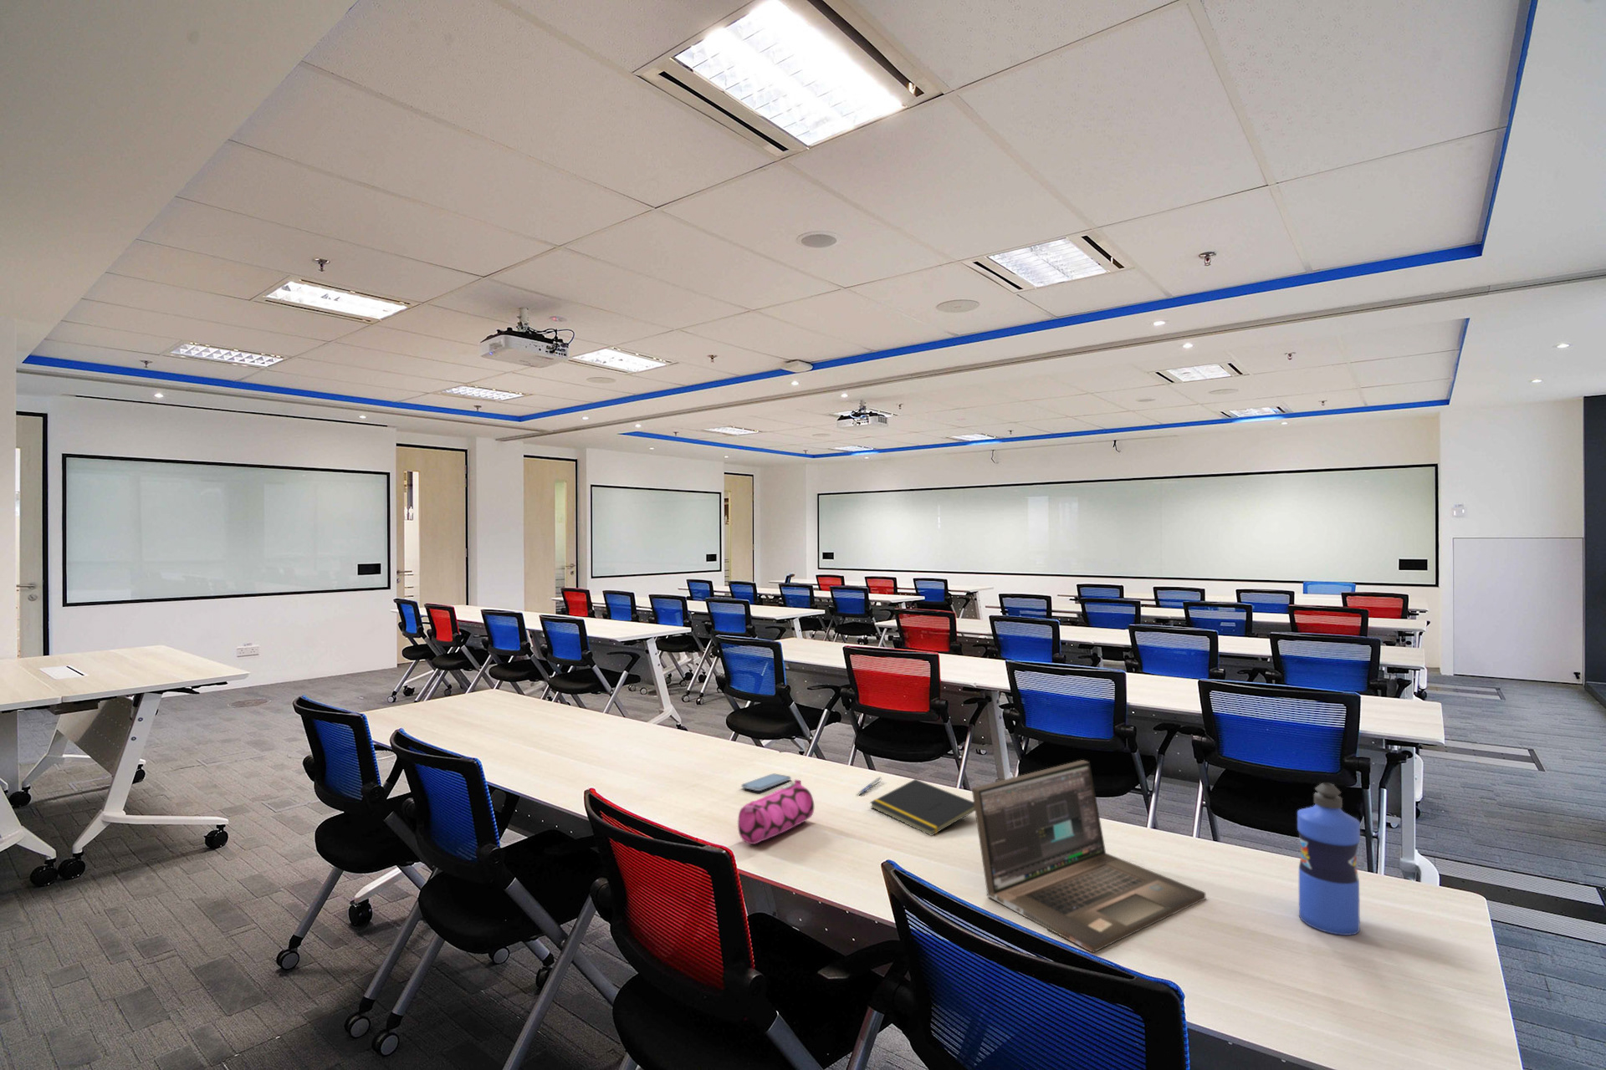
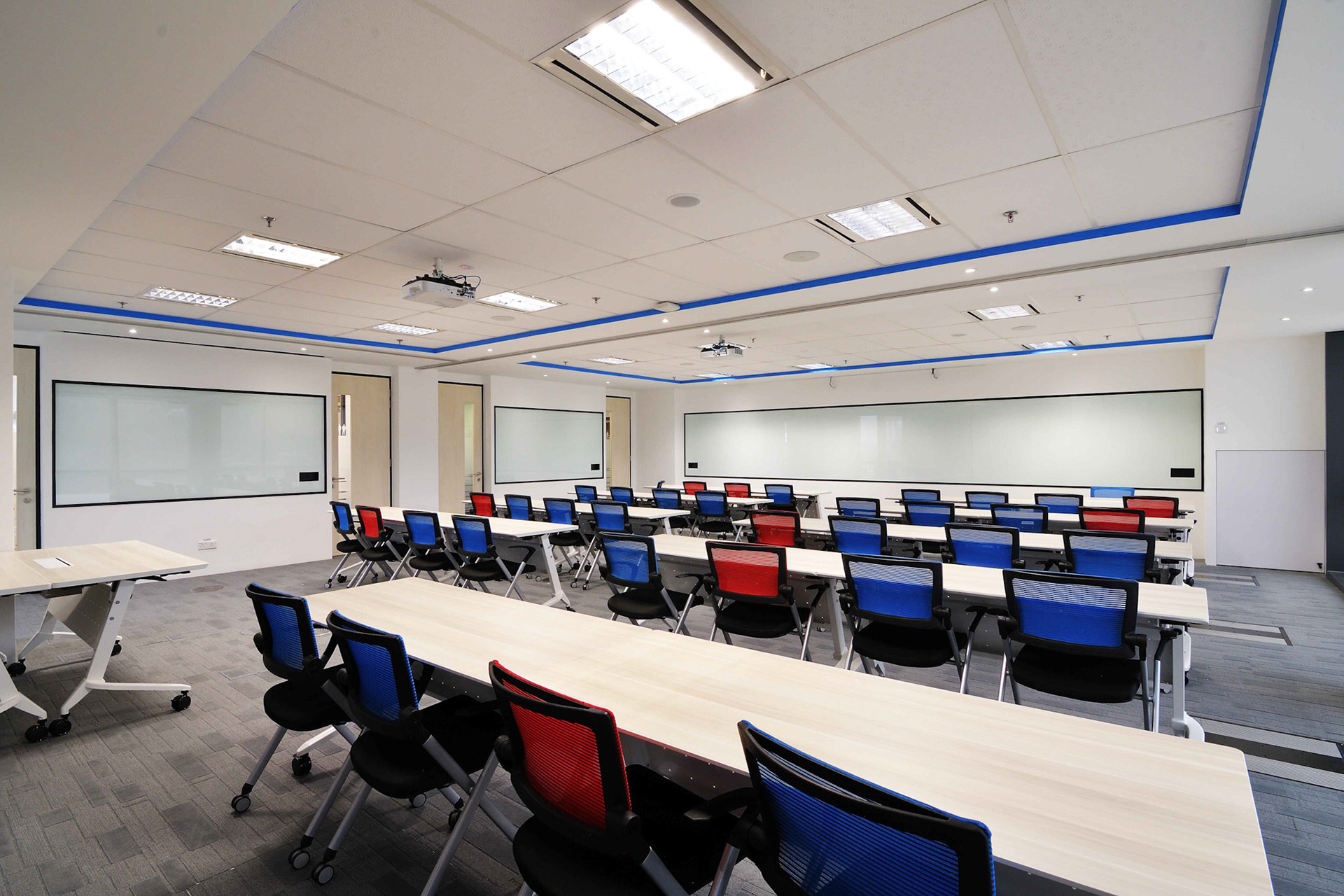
- notepad (922, 805)
- laptop (1086, 842)
- water bottle (1328, 853)
- smartphone (766, 781)
- pencil case (776, 810)
- pen (870, 785)
